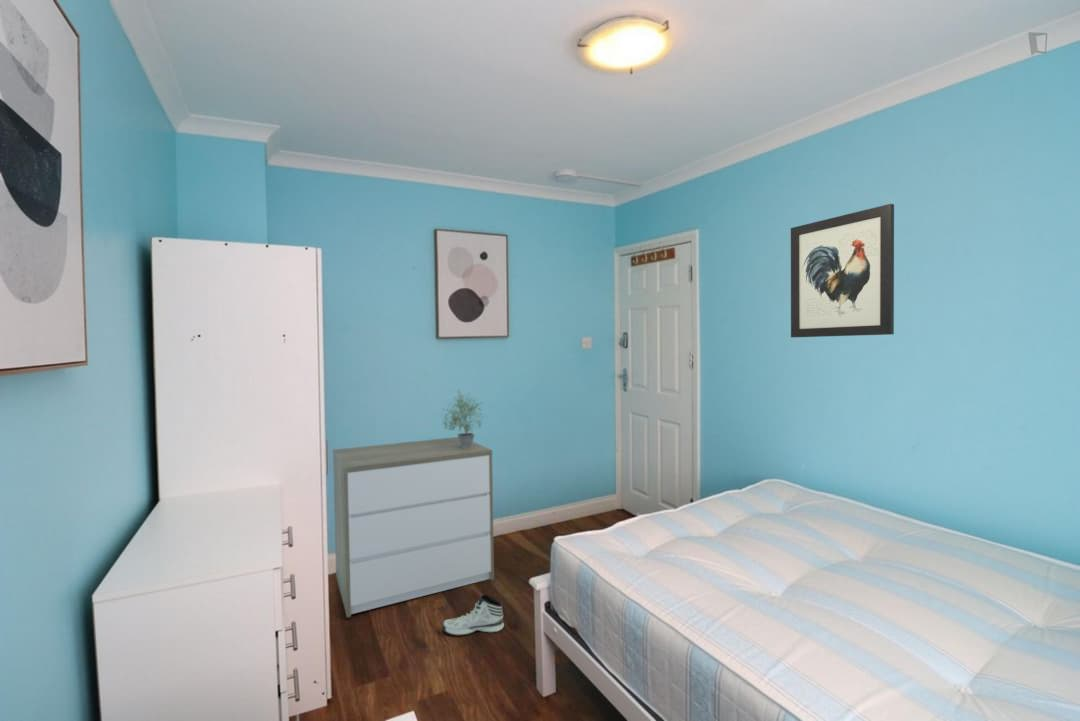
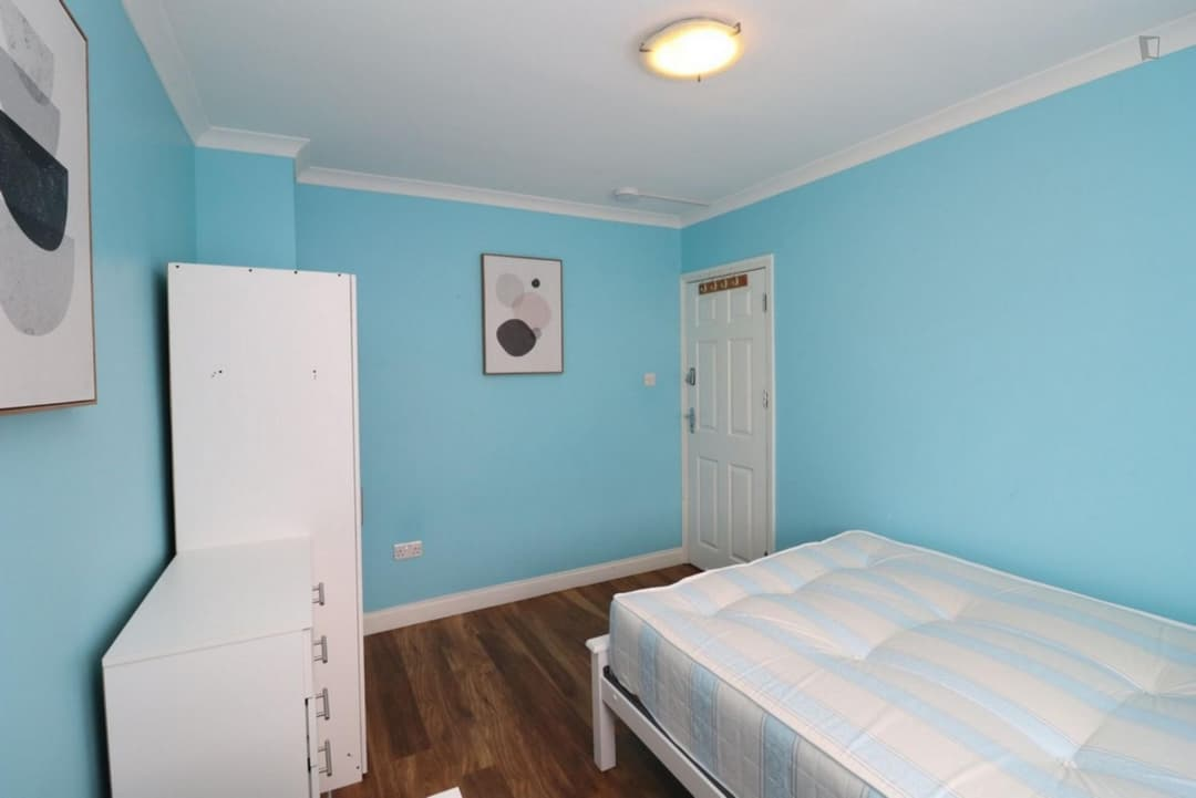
- potted plant (463, 418)
- sneaker (473, 612)
- wall art (837, 276)
- dresser (412, 514)
